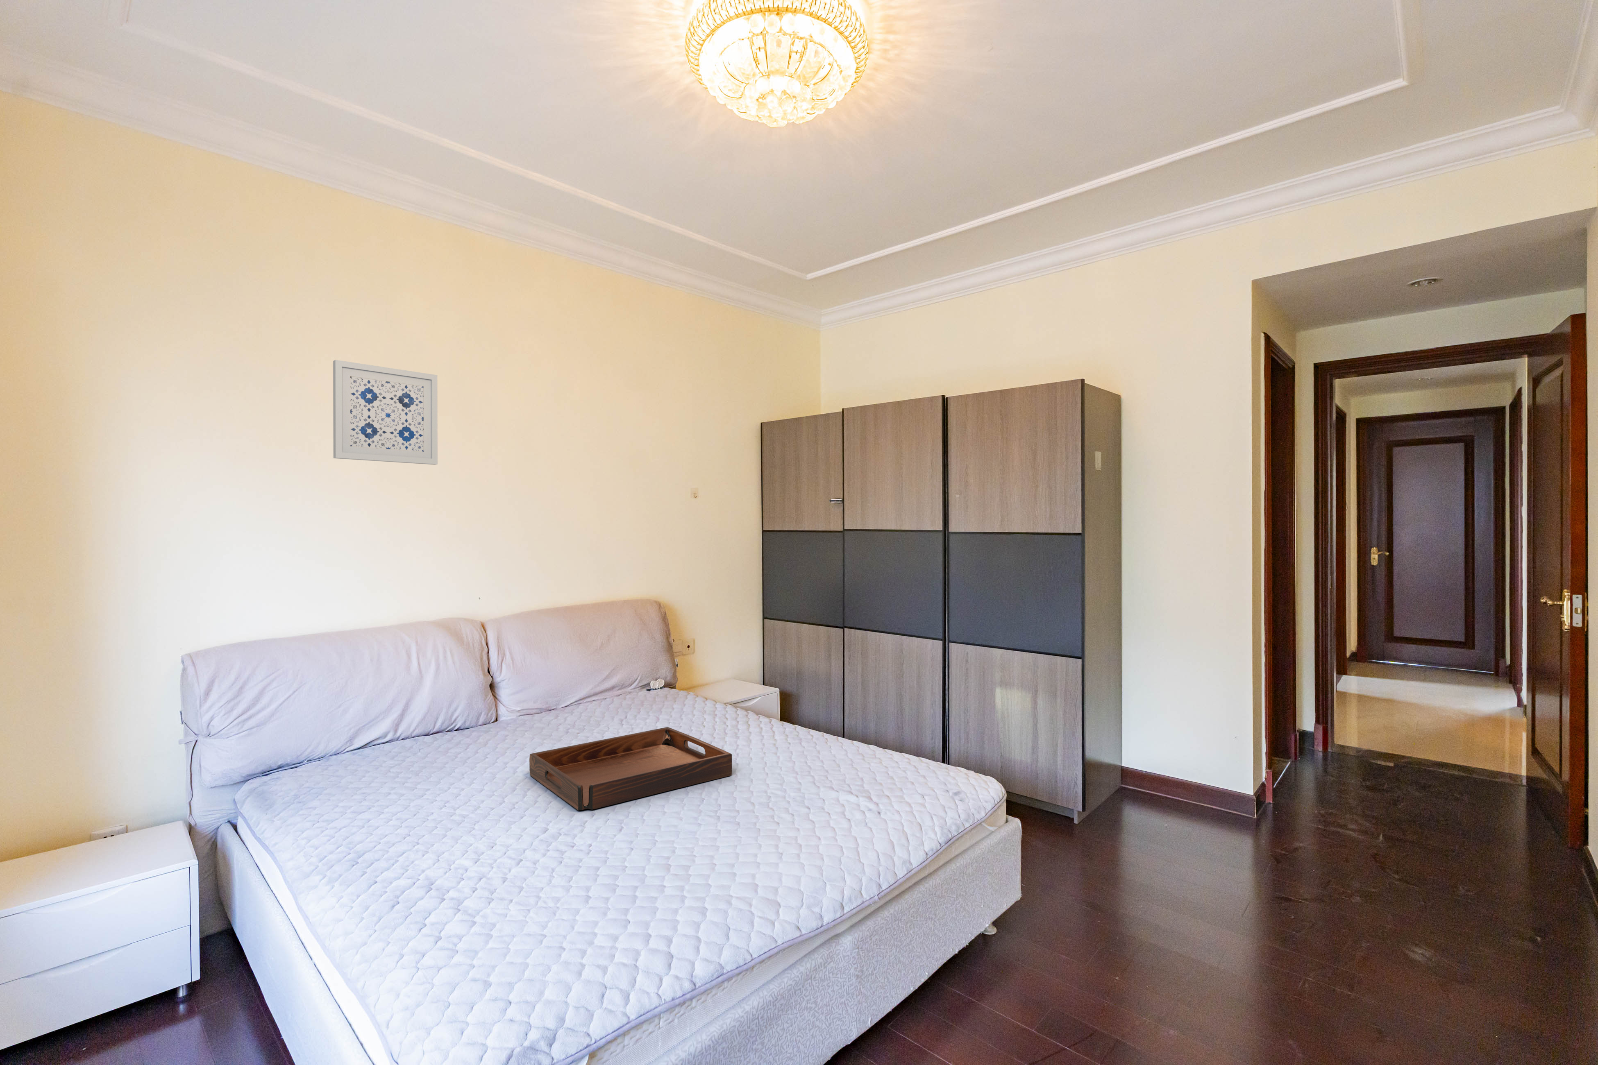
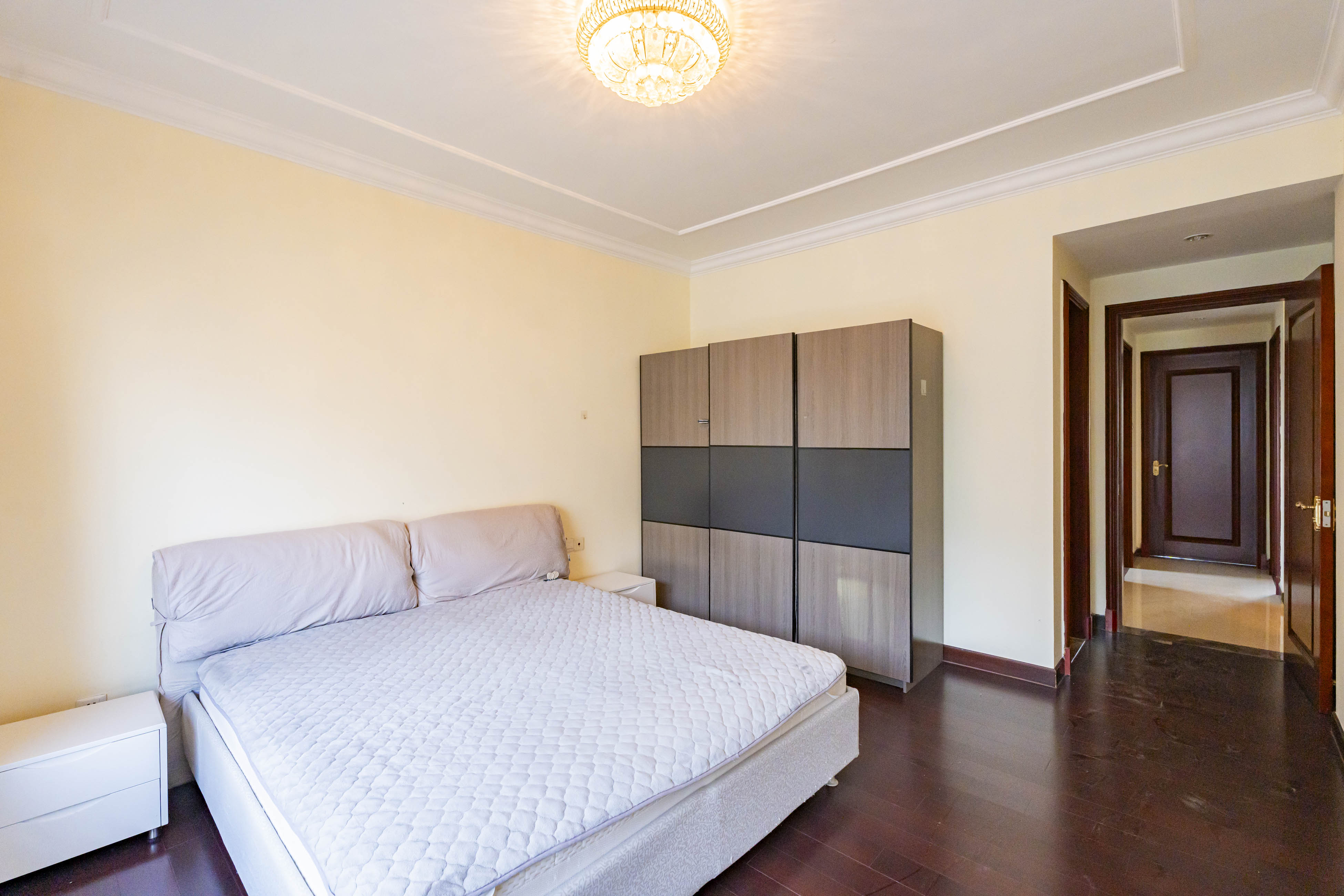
- serving tray (630, 764)
- wall art (388, 415)
